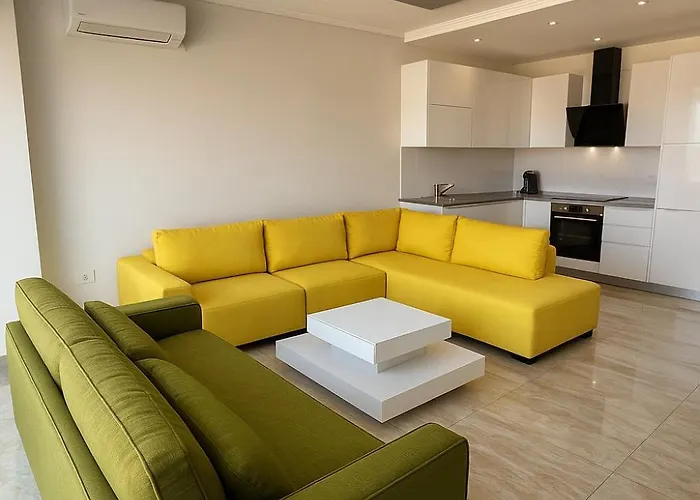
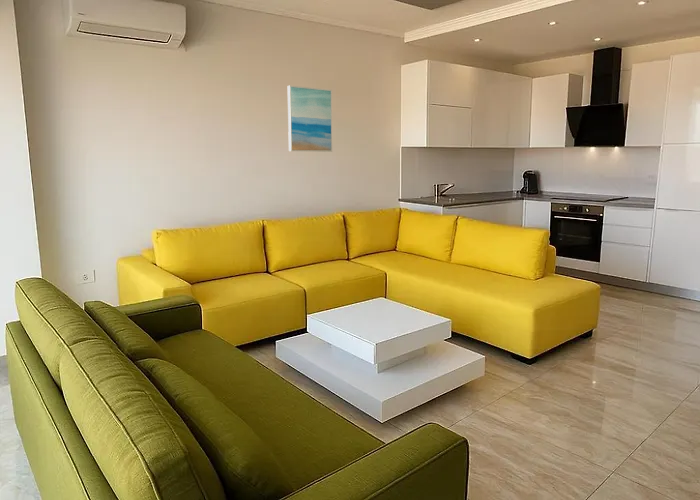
+ wall art (310, 120)
